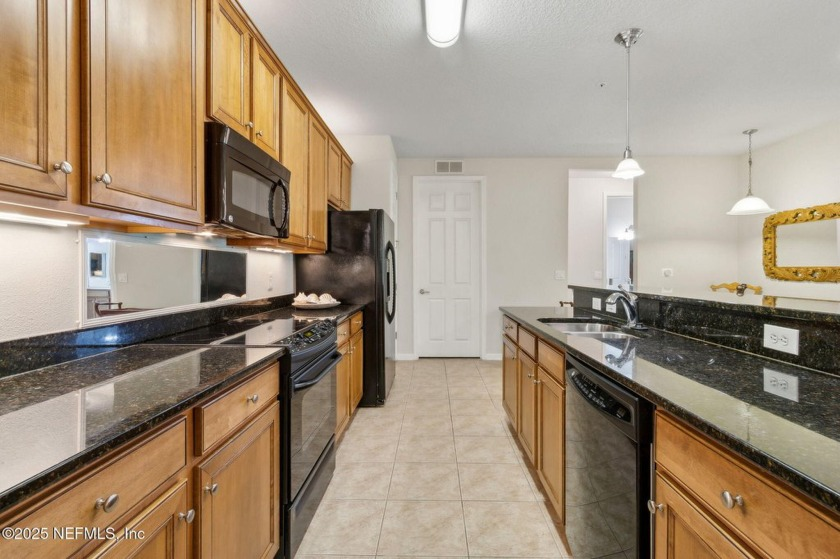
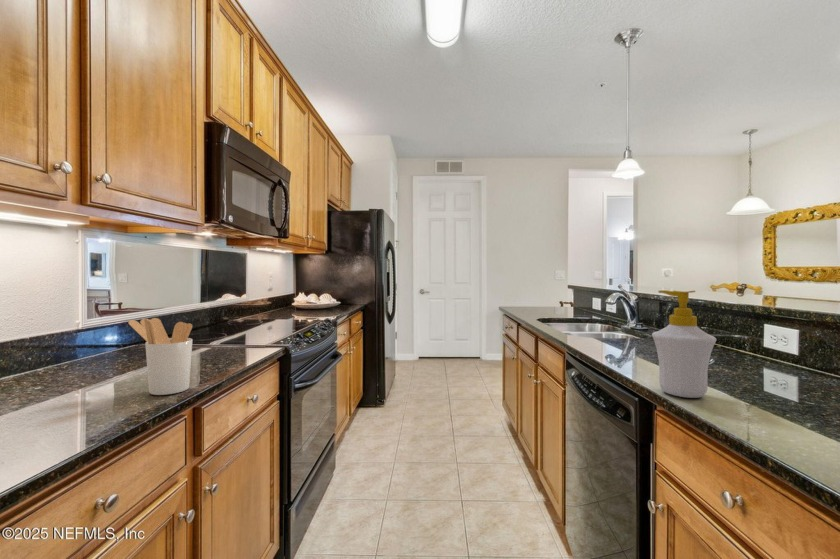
+ utensil holder (161, 352)
+ soap bottle (682, 341)
